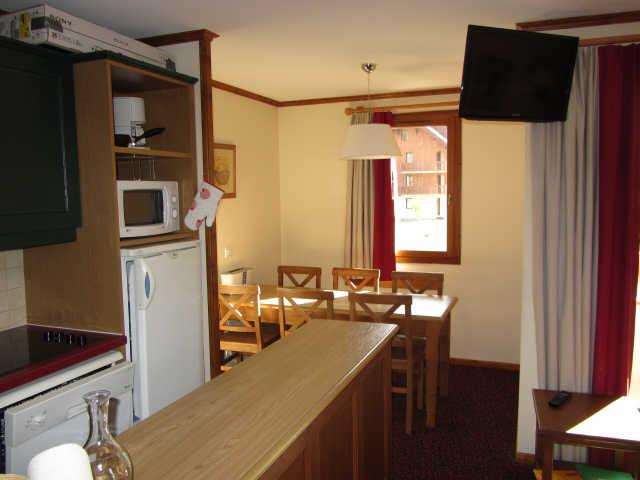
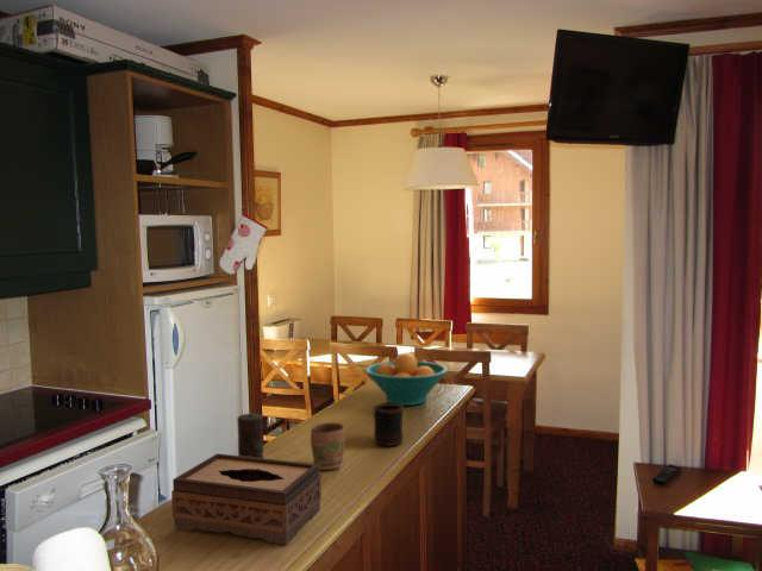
+ candle (250, 446)
+ mug (327, 445)
+ mug (386, 422)
+ fruit bowl (406, 377)
+ tissue box (248, 495)
